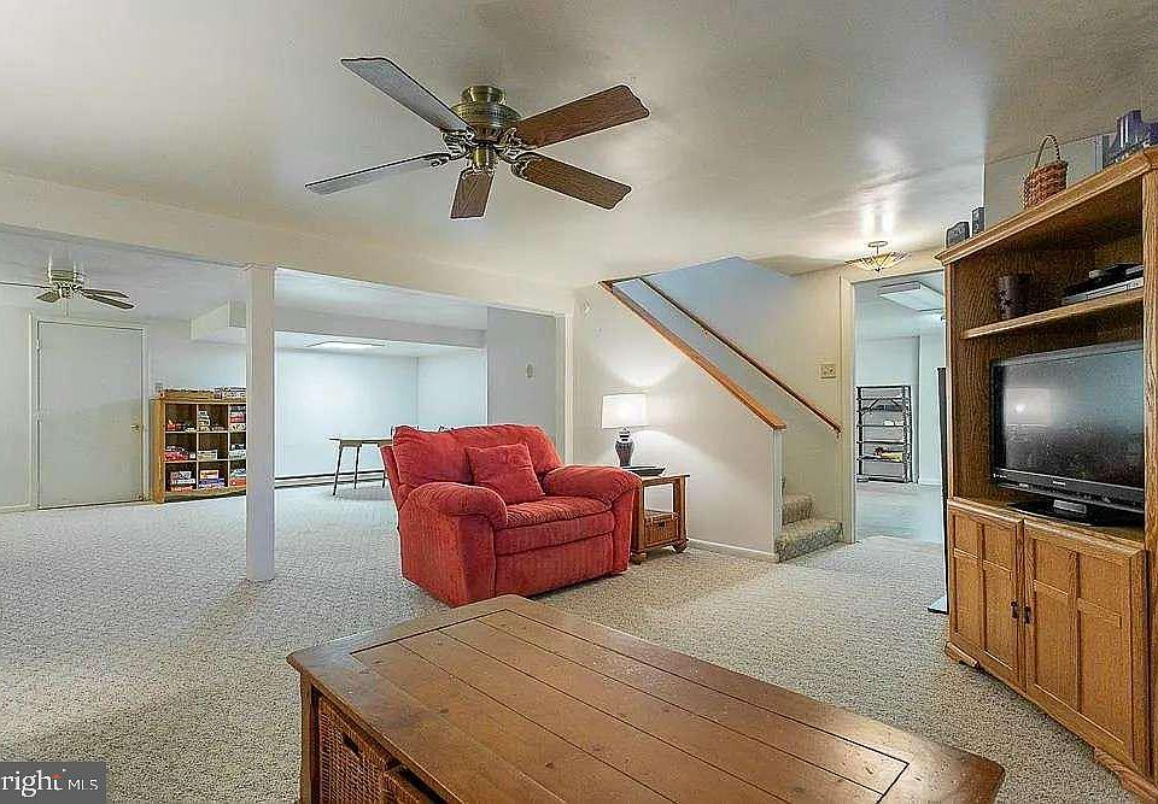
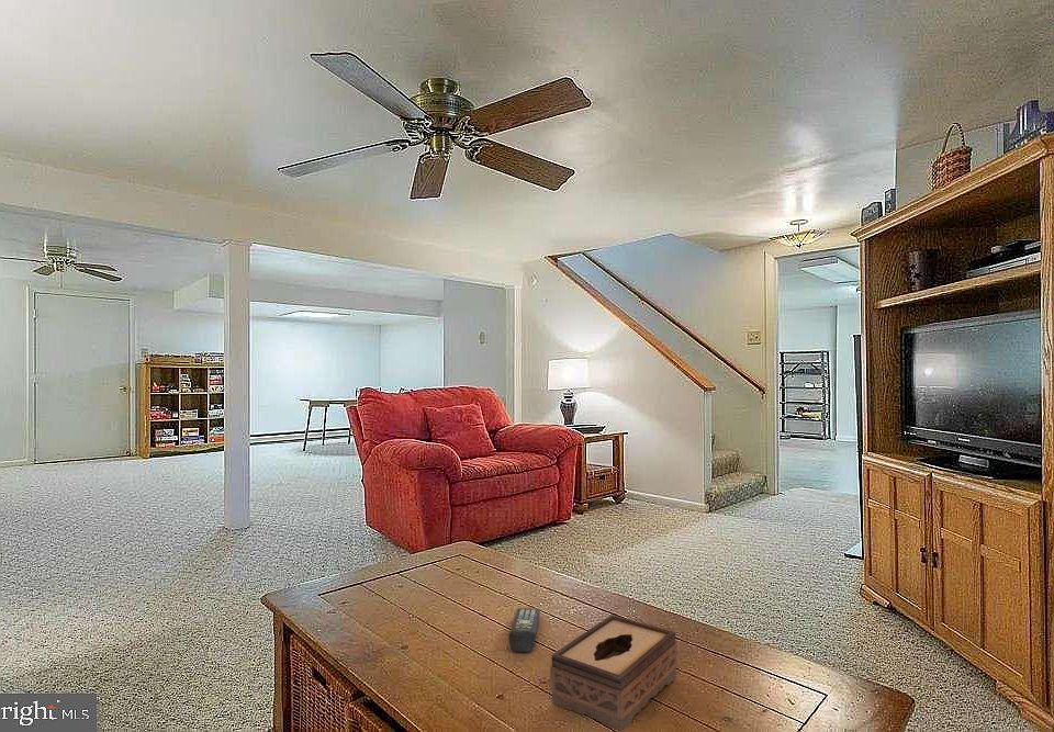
+ tissue box (616, 666)
+ remote control (525, 626)
